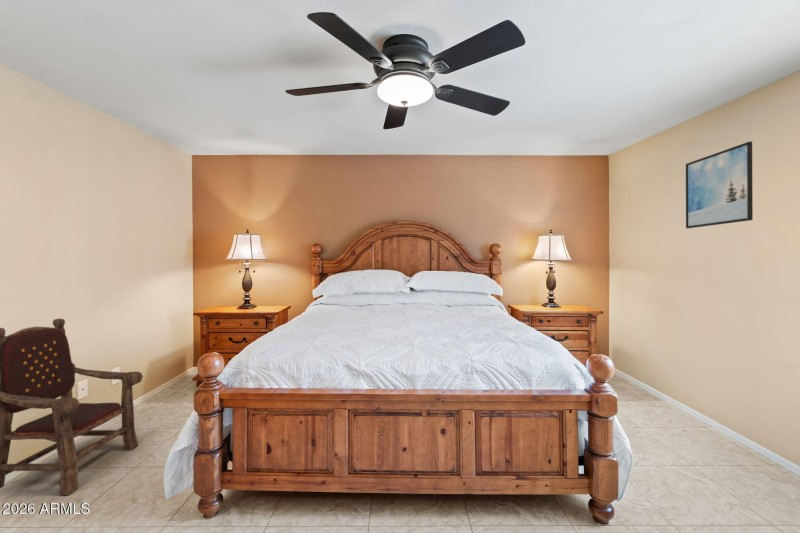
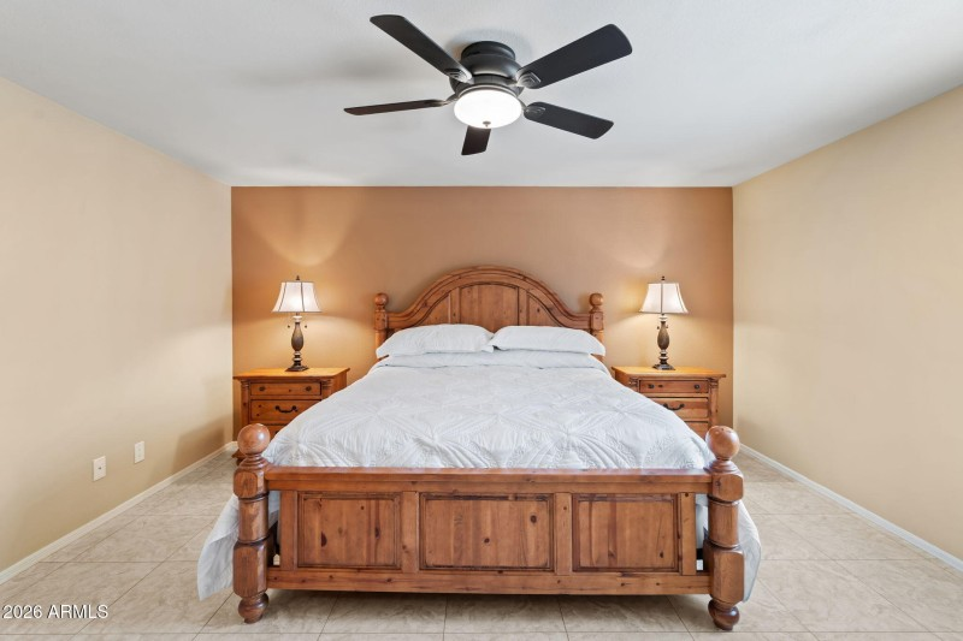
- armchair (68, 395)
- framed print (715, 189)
